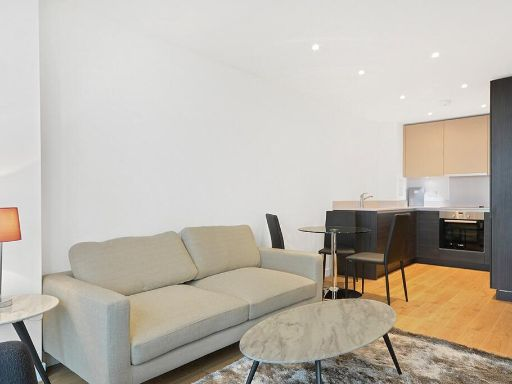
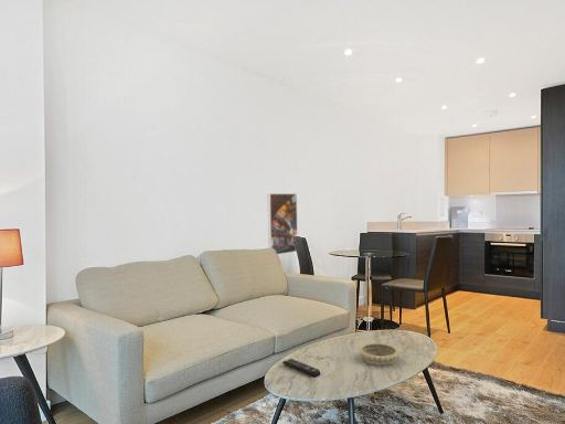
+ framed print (282, 223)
+ remote control (300, 367)
+ decorative bowl (379, 353)
